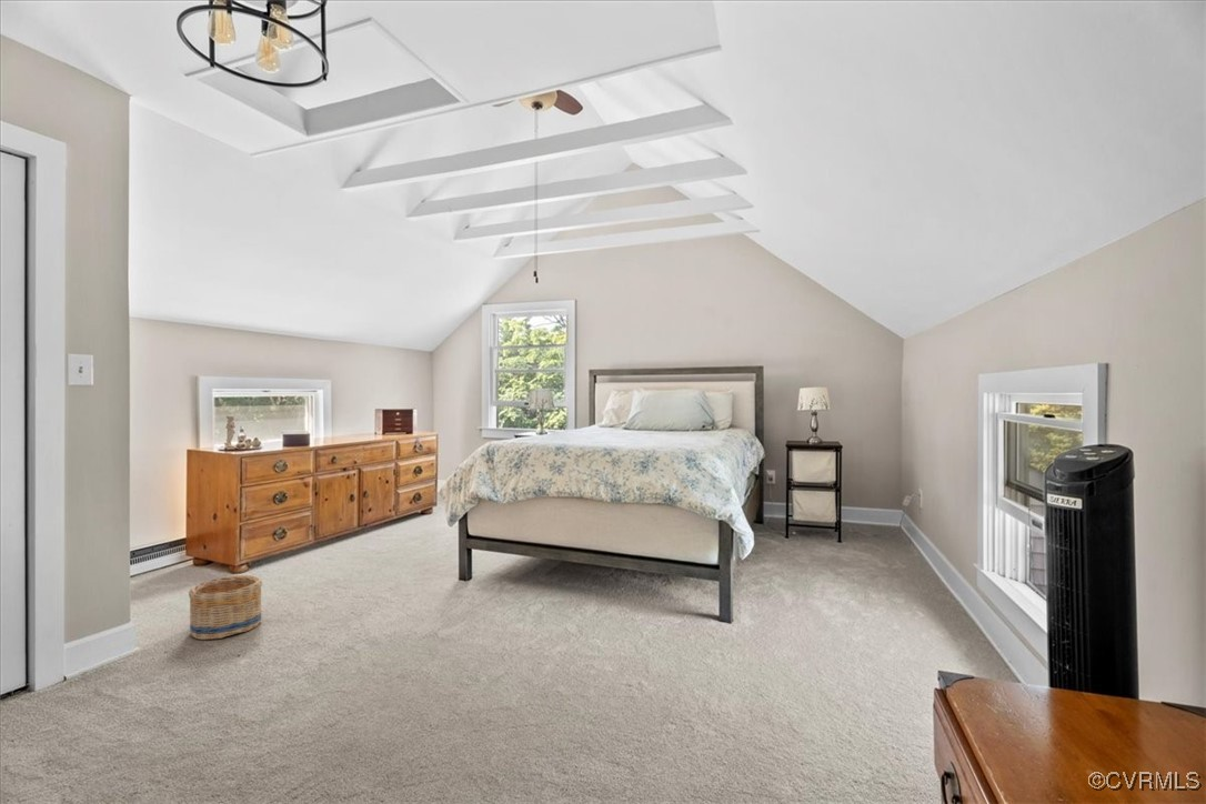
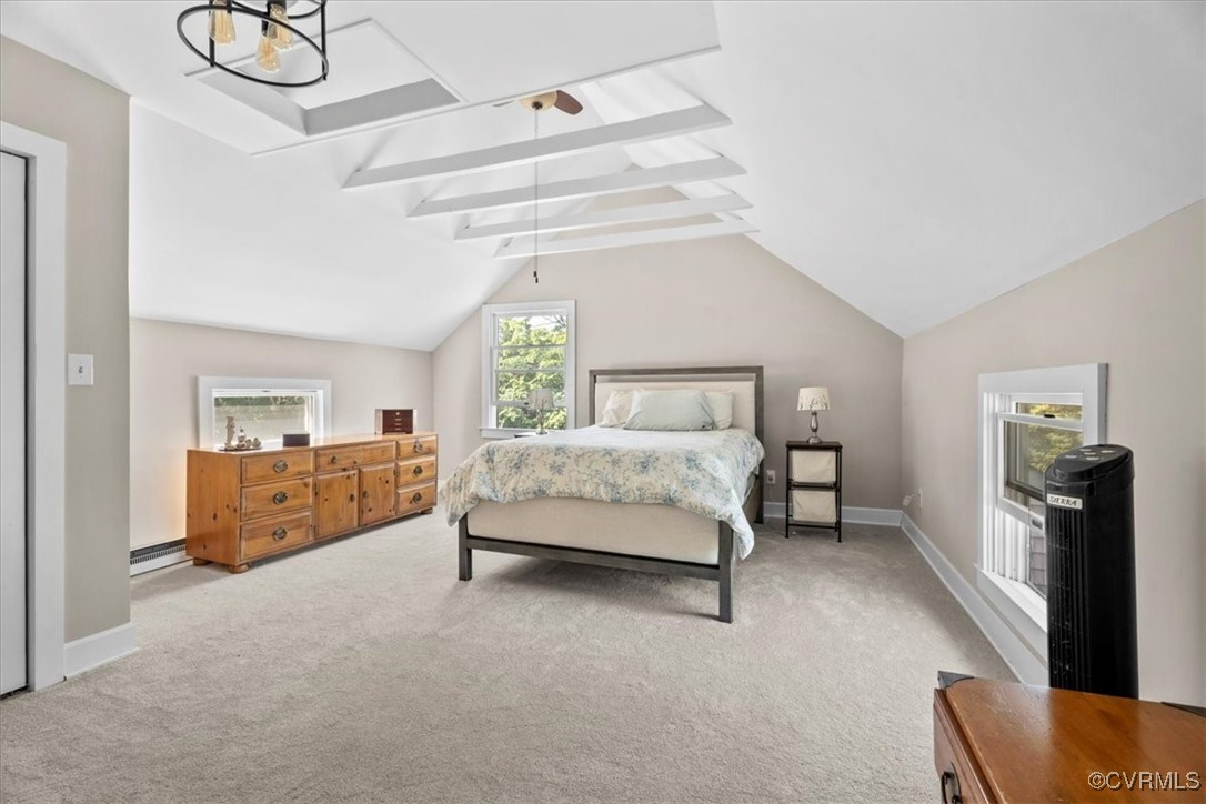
- basket (225, 605)
